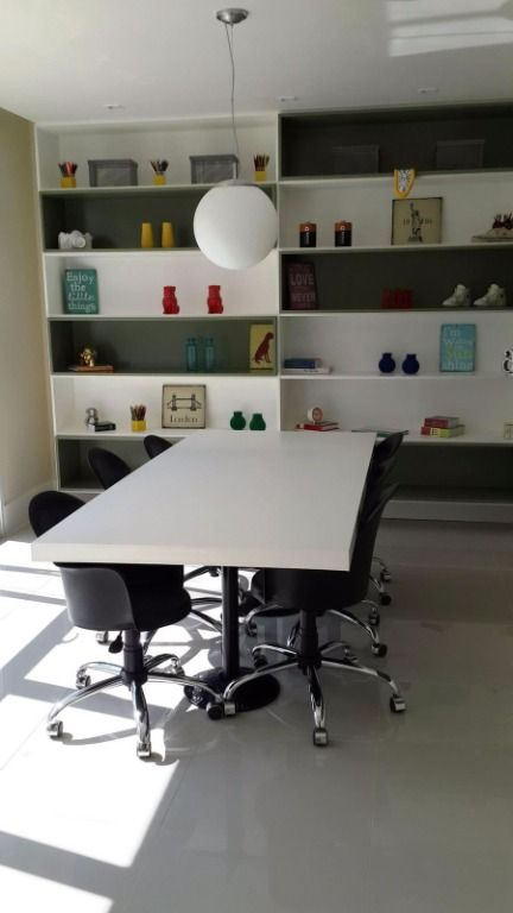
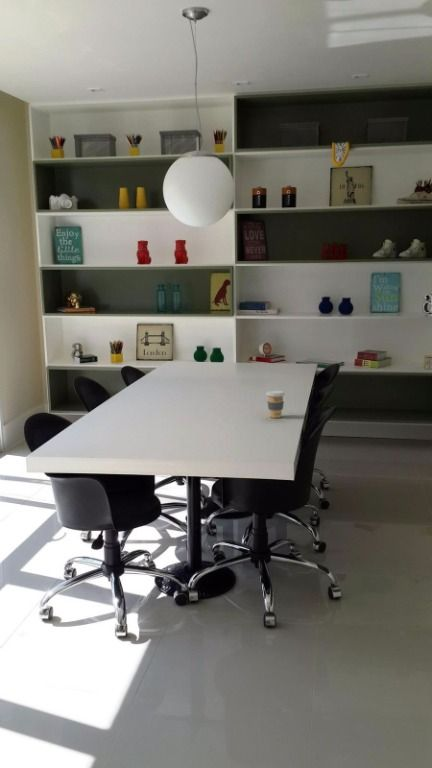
+ coffee cup (275, 404)
